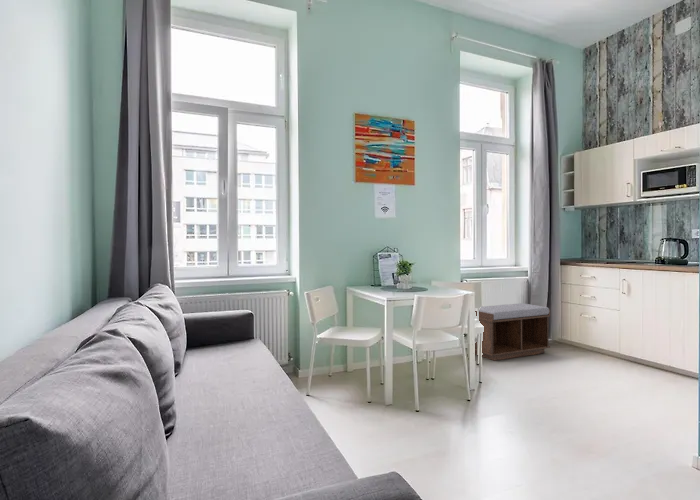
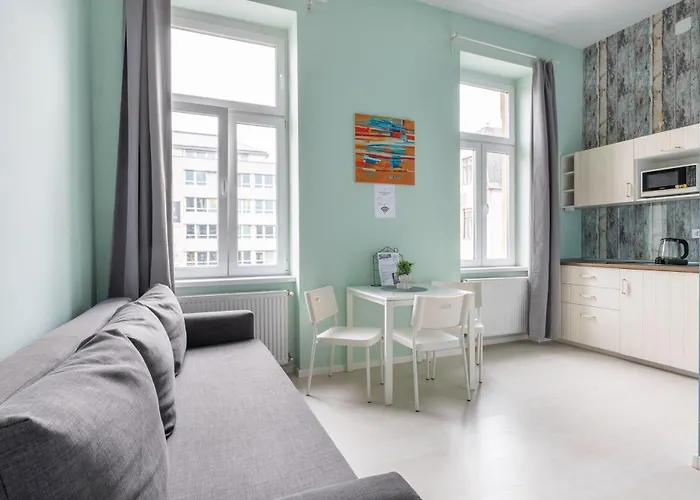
- bench (508, 329)
